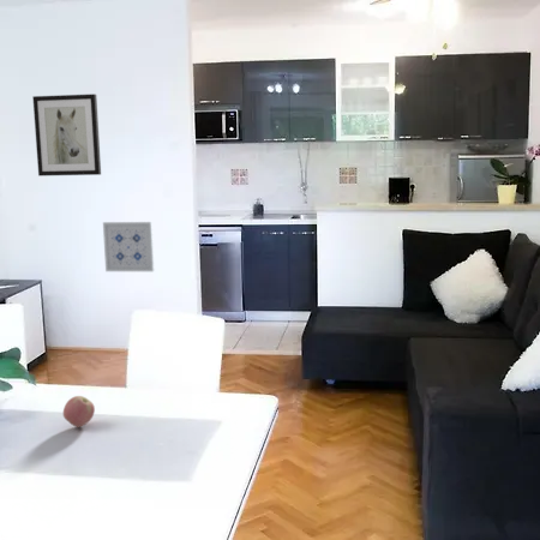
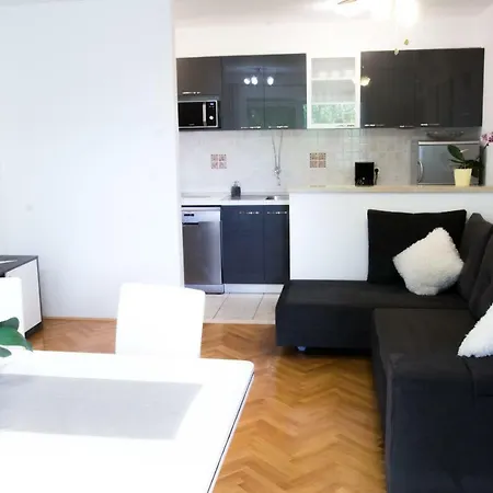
- wall art (66, 136)
- apple (78, 410)
- wall art (128, 246)
